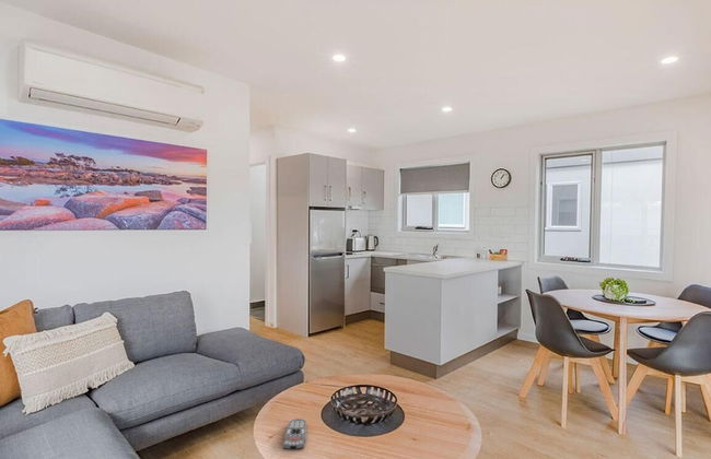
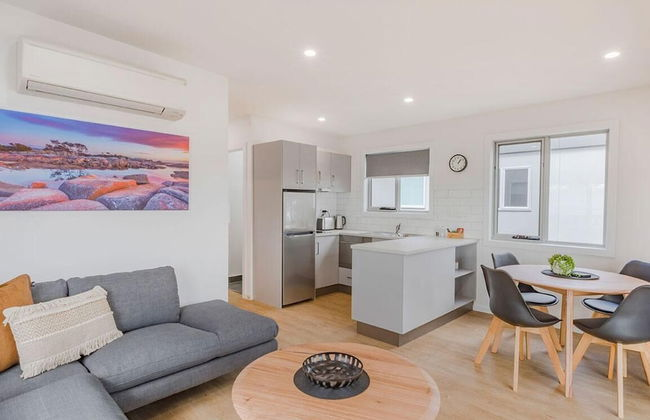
- remote control (295, 433)
